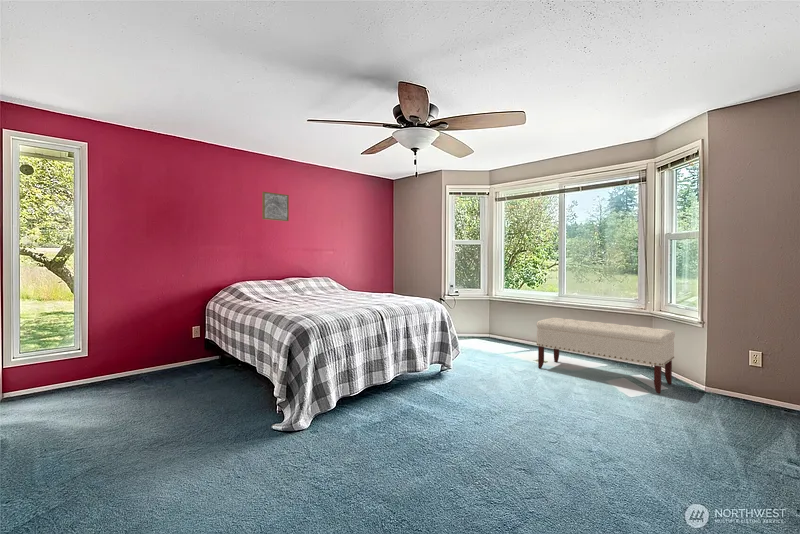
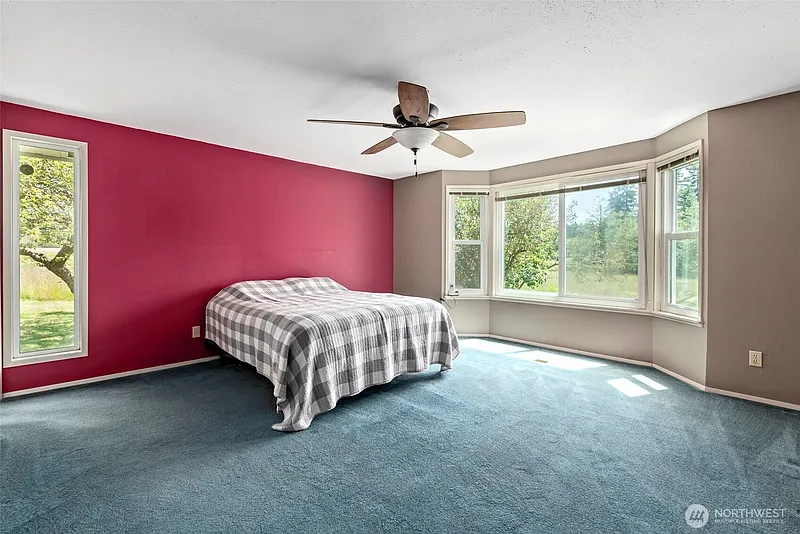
- wall art (275, 206)
- bench (600, 349)
